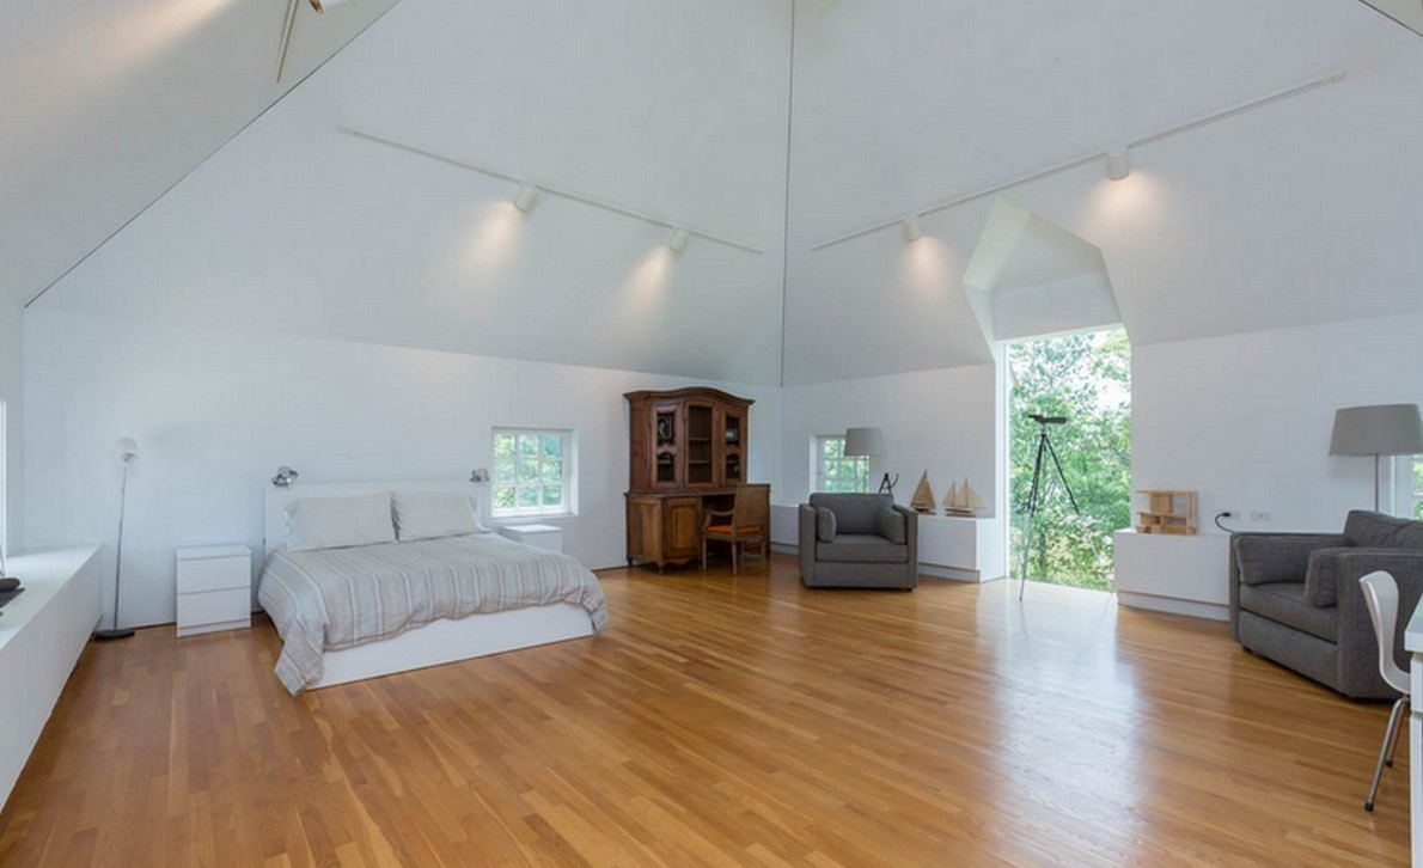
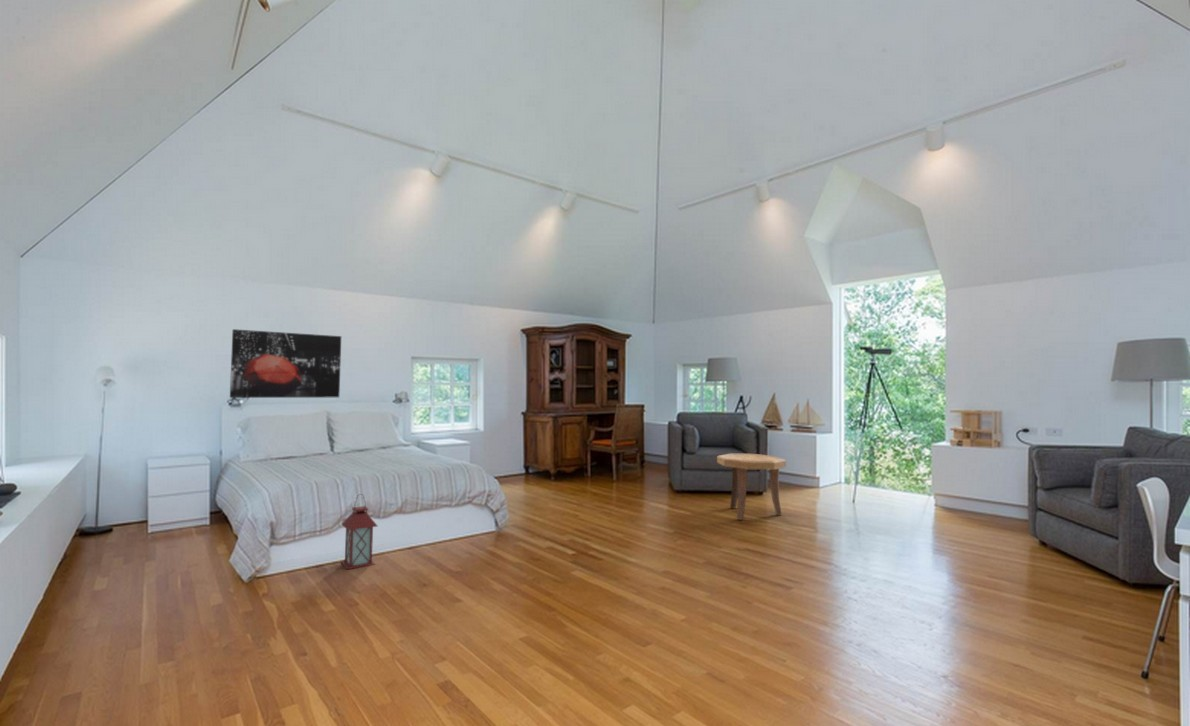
+ side table (746, 485)
+ wall art (288, 365)
+ lantern (359, 528)
